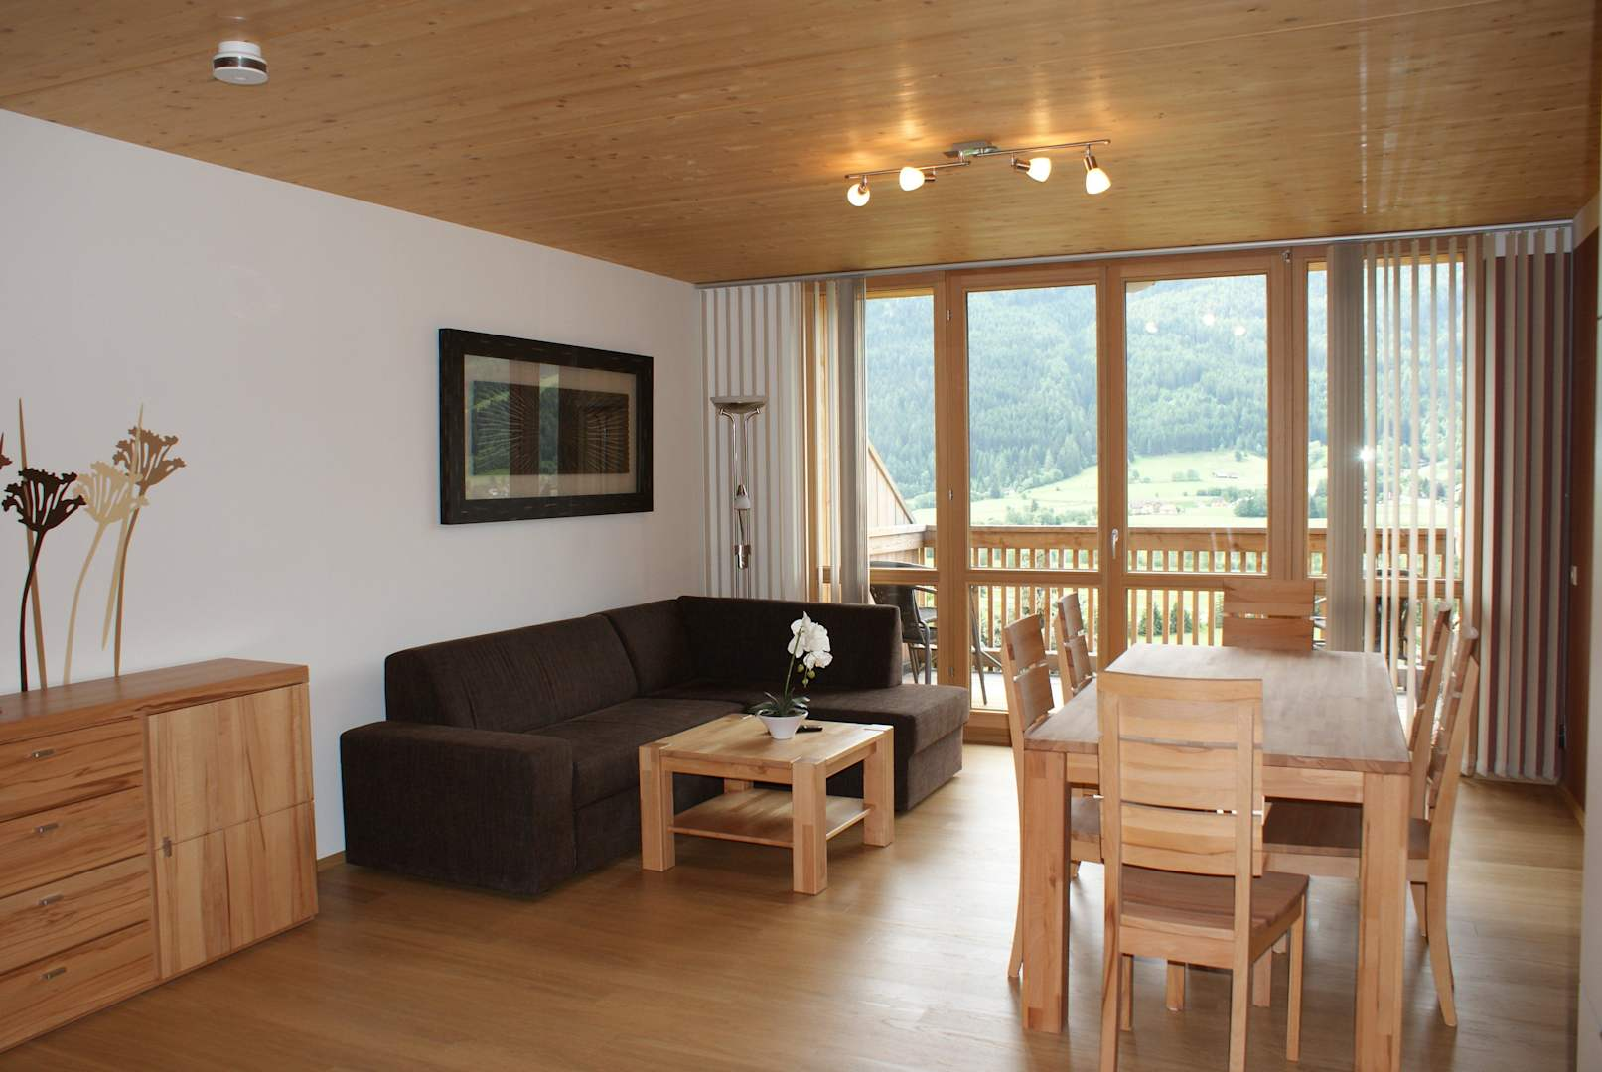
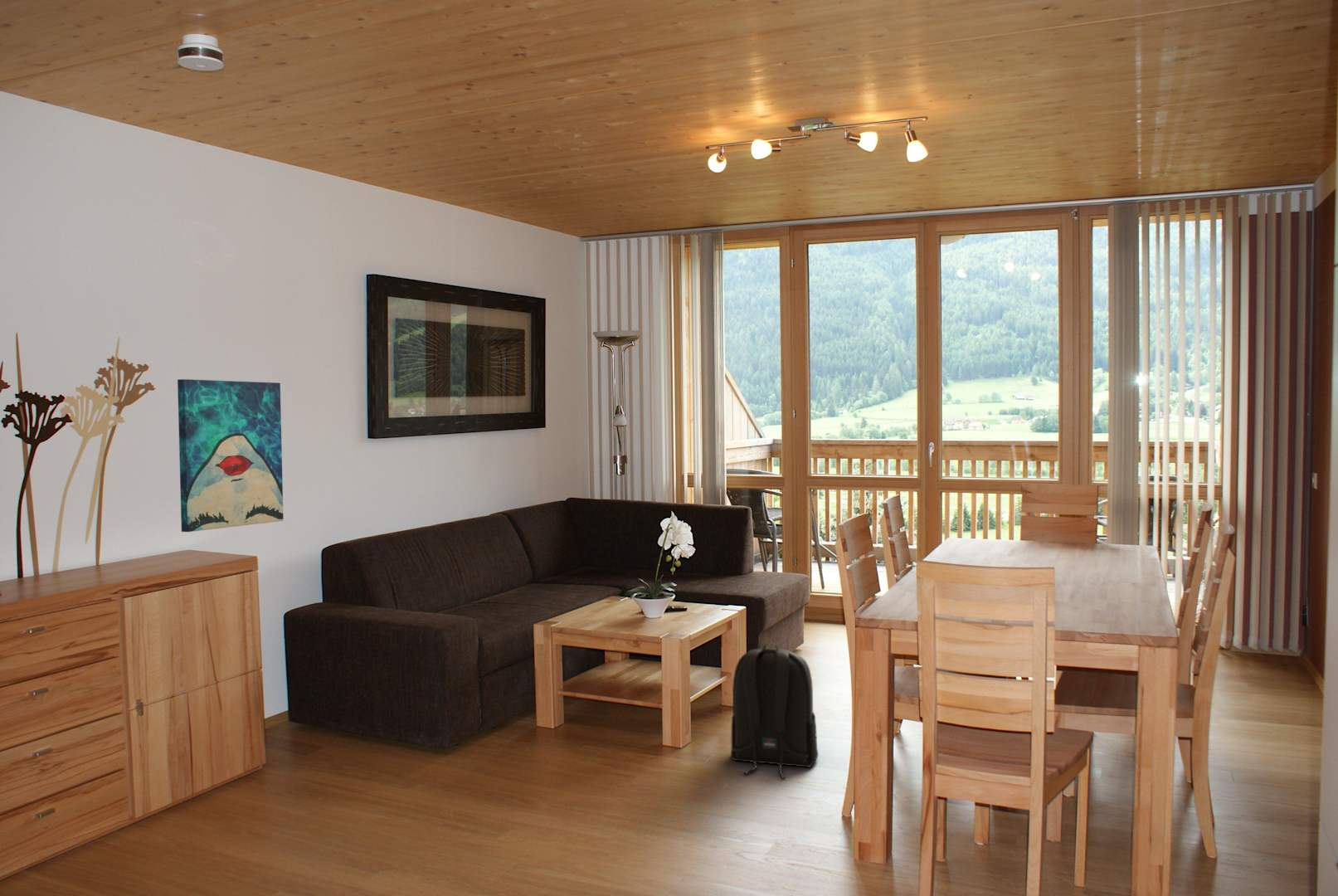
+ wall art (233, 453)
+ backpack (771, 702)
